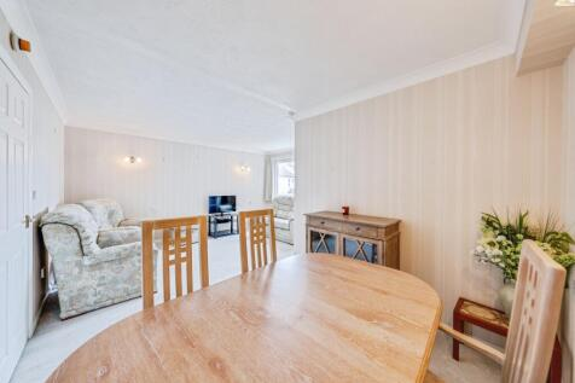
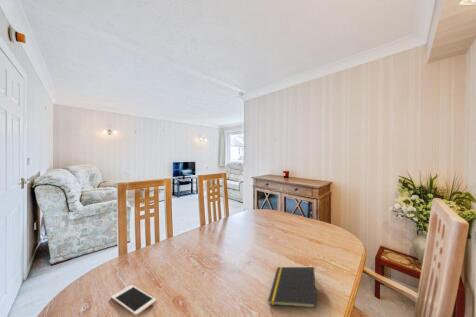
+ notepad (293, 284)
+ cell phone (133, 298)
